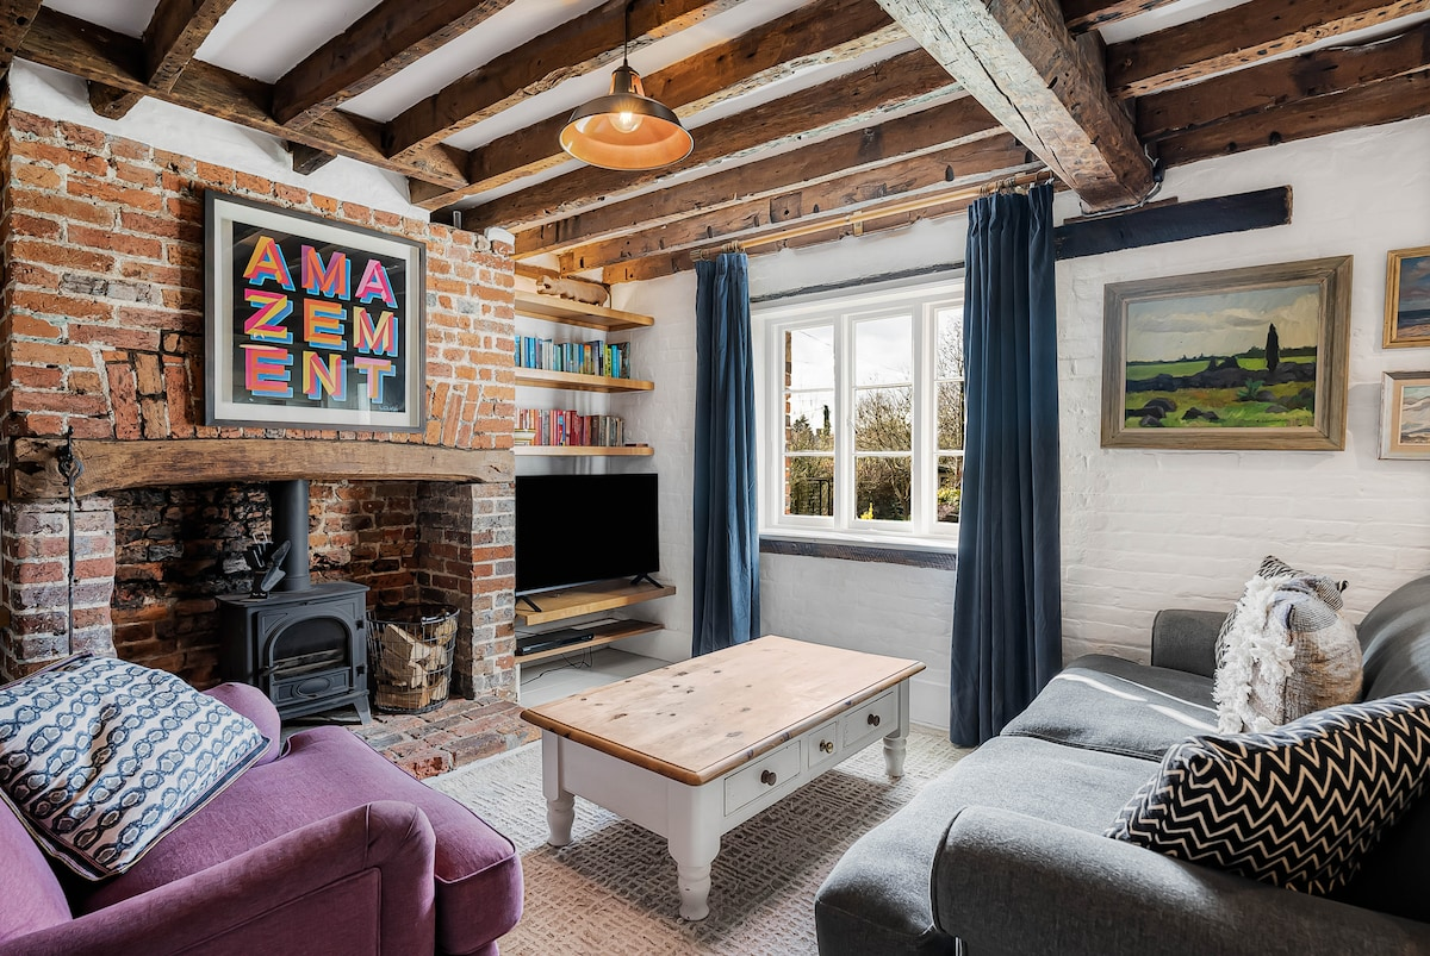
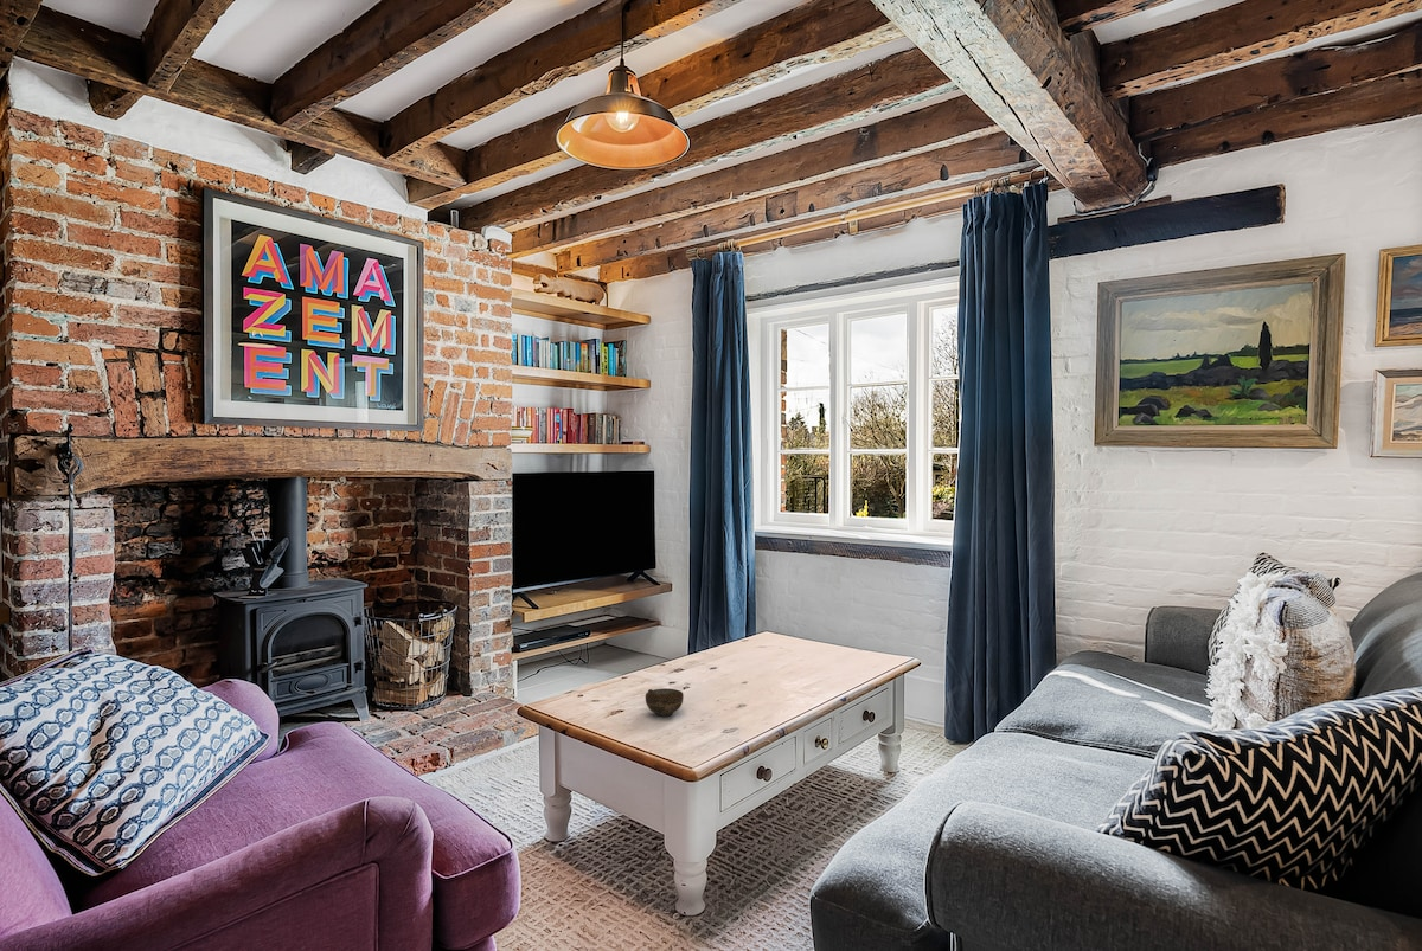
+ cup (661, 702)
